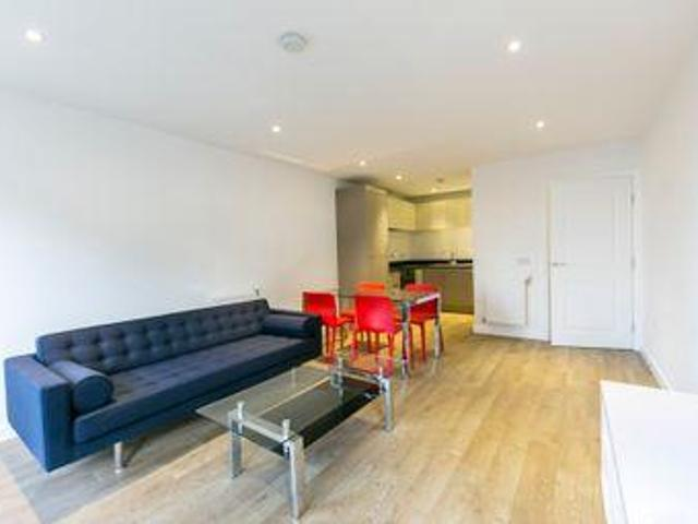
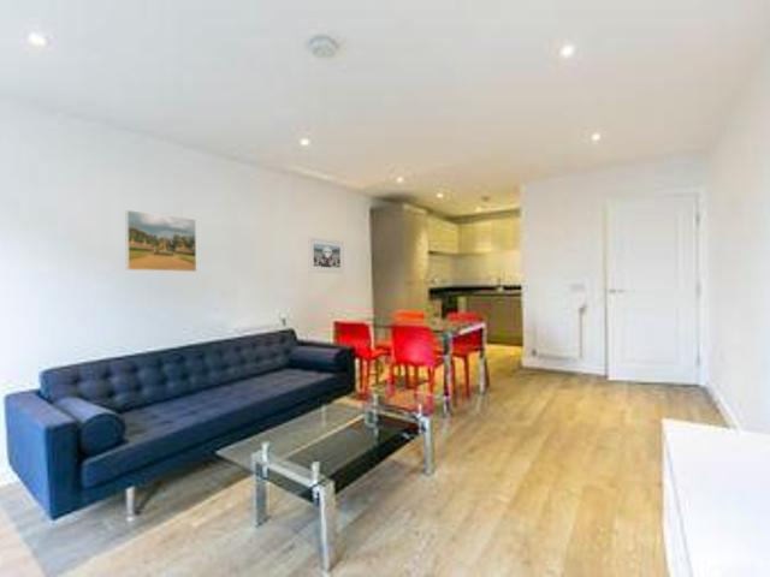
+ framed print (326, 256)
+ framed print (162, 243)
